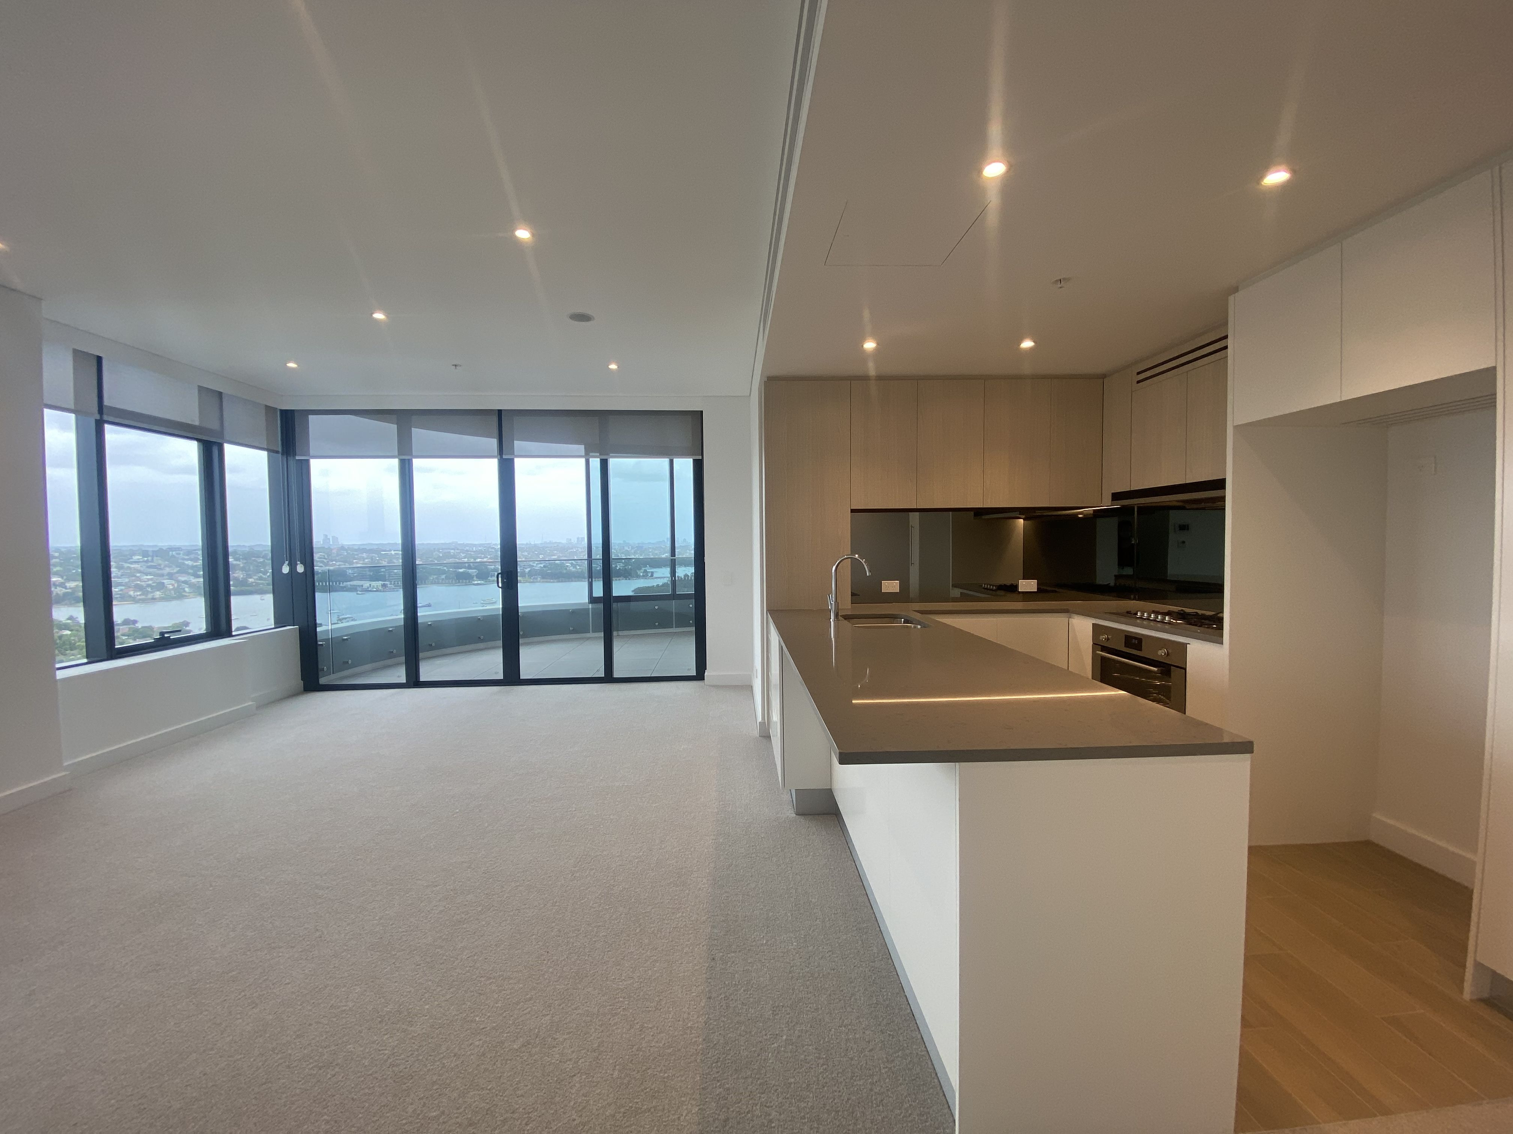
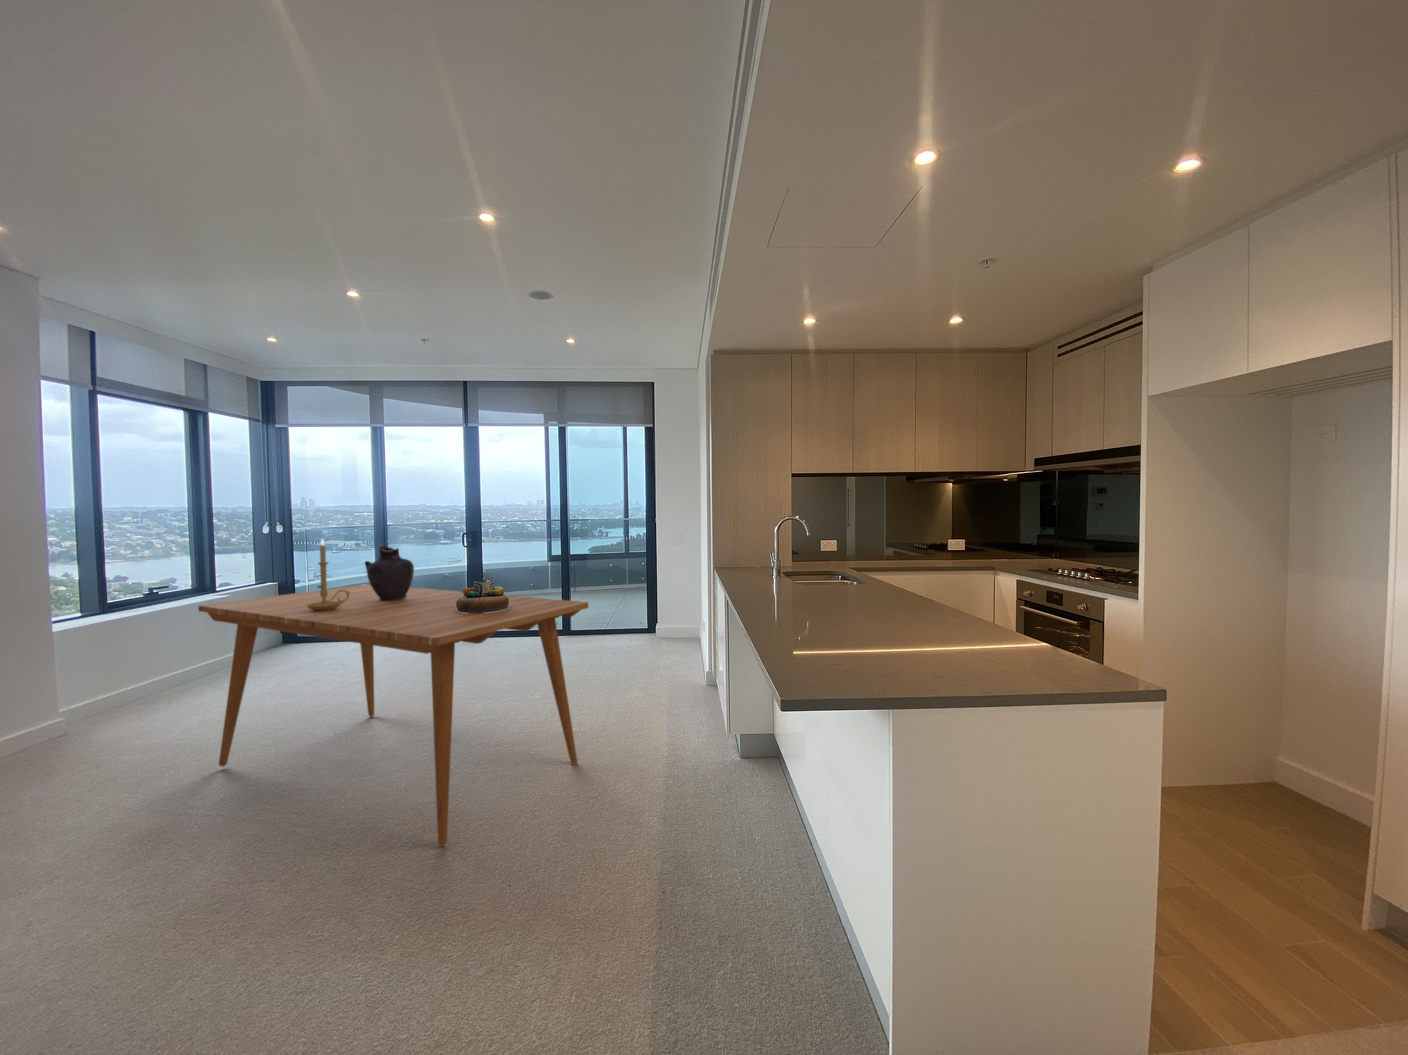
+ vase (390, 572)
+ dining table (374, 685)
+ candle holder (325, 574)
+ decorative bowl (482, 593)
